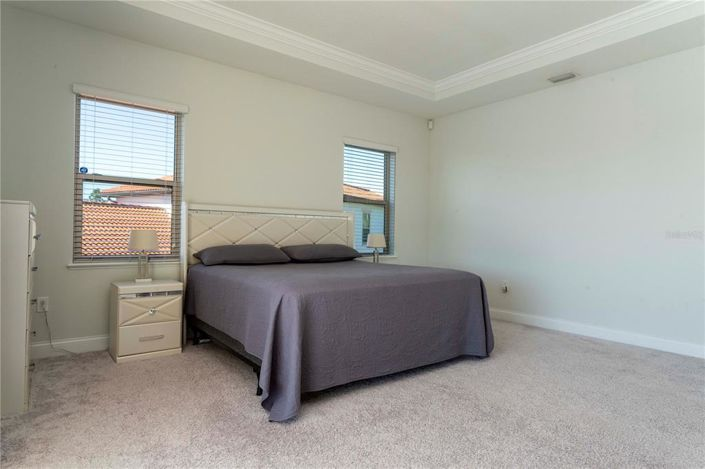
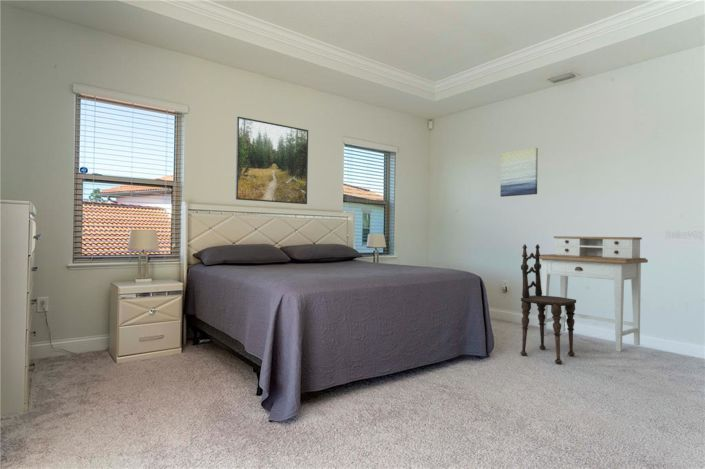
+ desk (588, 277)
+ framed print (274, 162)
+ dining chair (548, 300)
+ wall art (518, 173)
